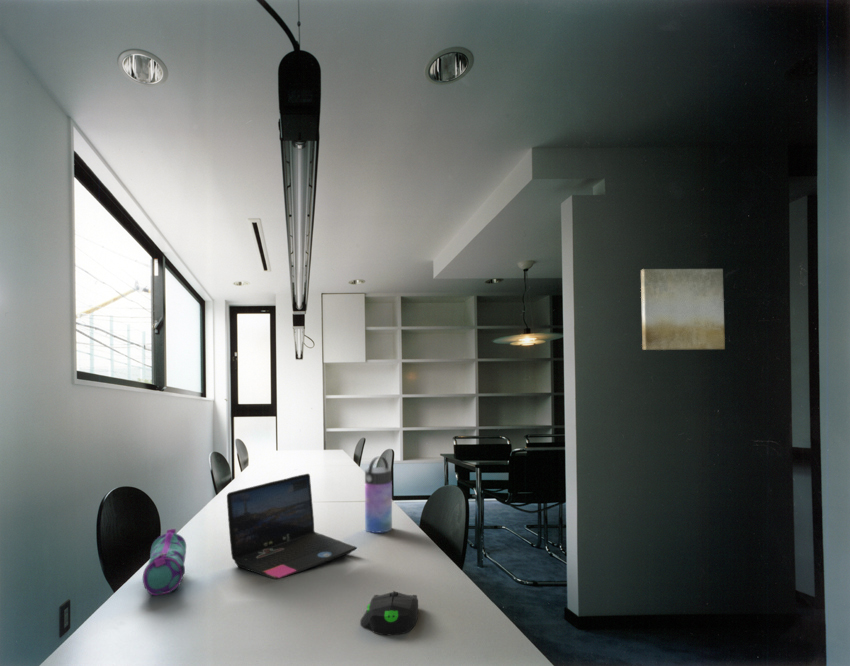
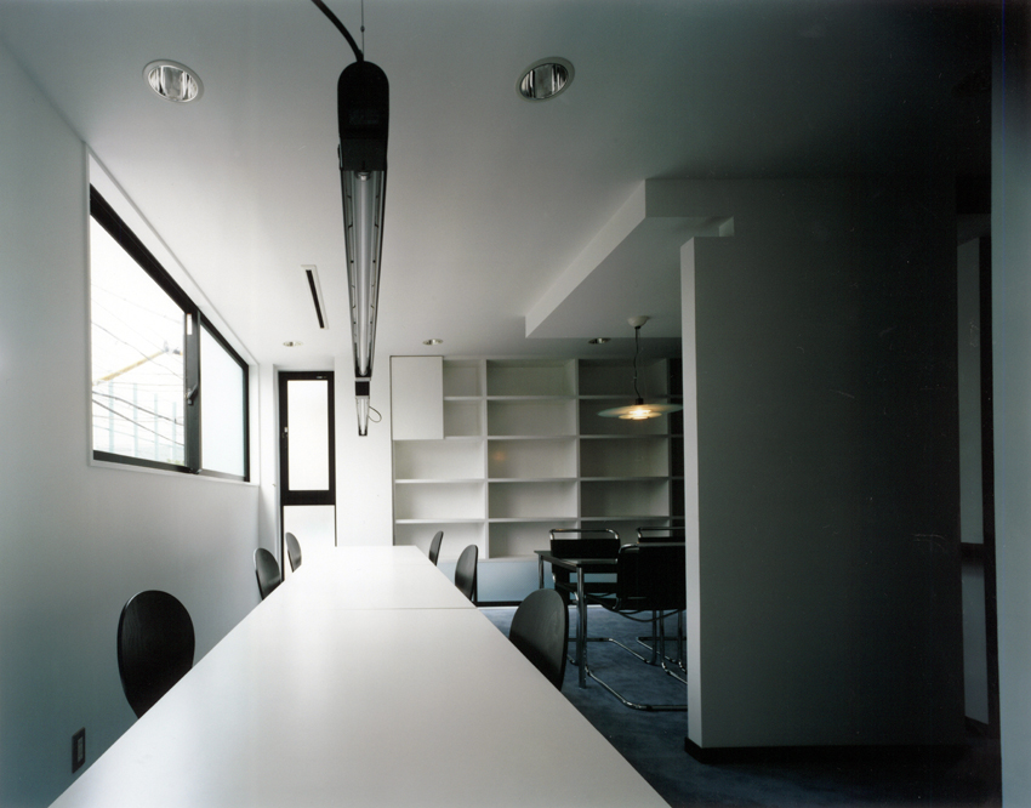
- wall art (682, 309)
- laptop (293, 522)
- water bottle (378, 492)
- computer mouse (389, 607)
- pencil case (166, 561)
